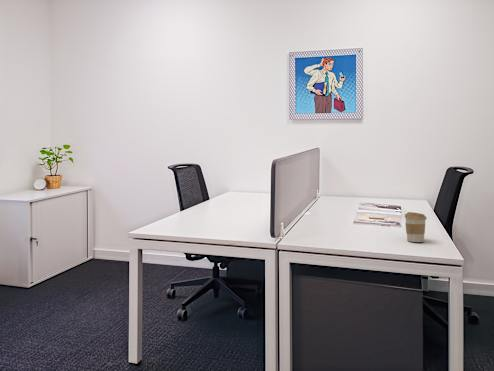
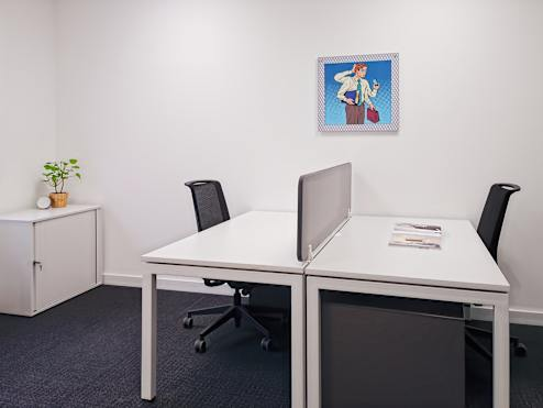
- coffee cup (415, 226)
